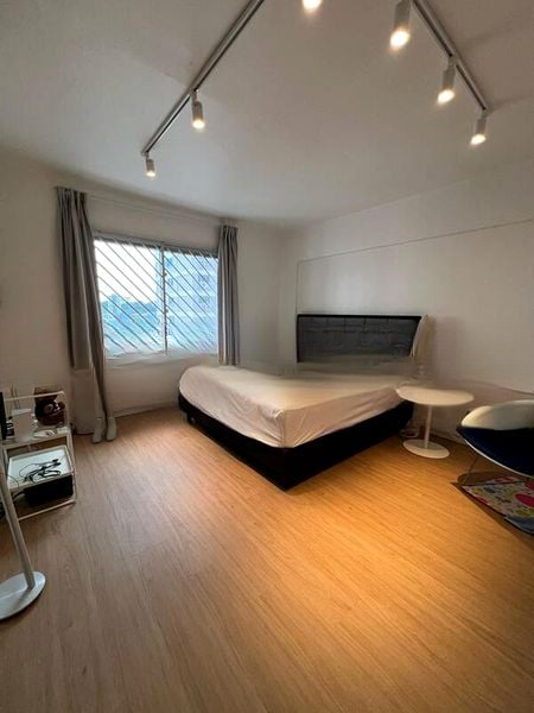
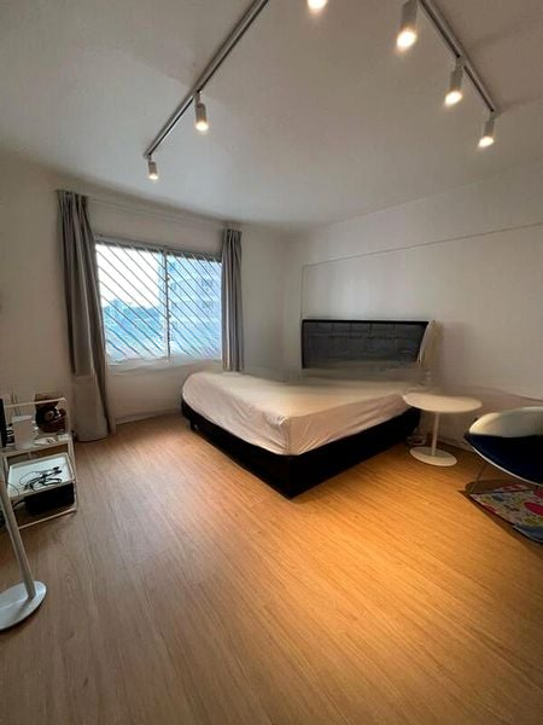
- boots (102, 428)
